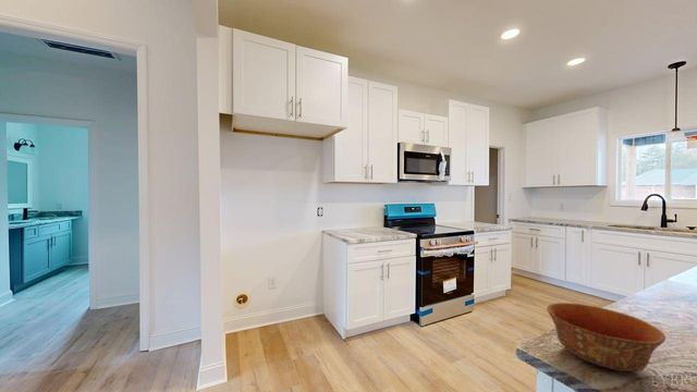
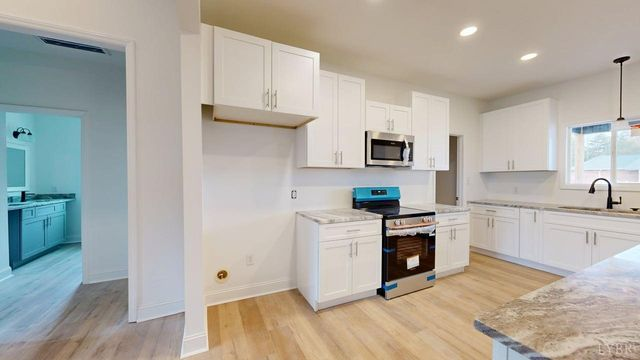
- bowl (599, 338)
